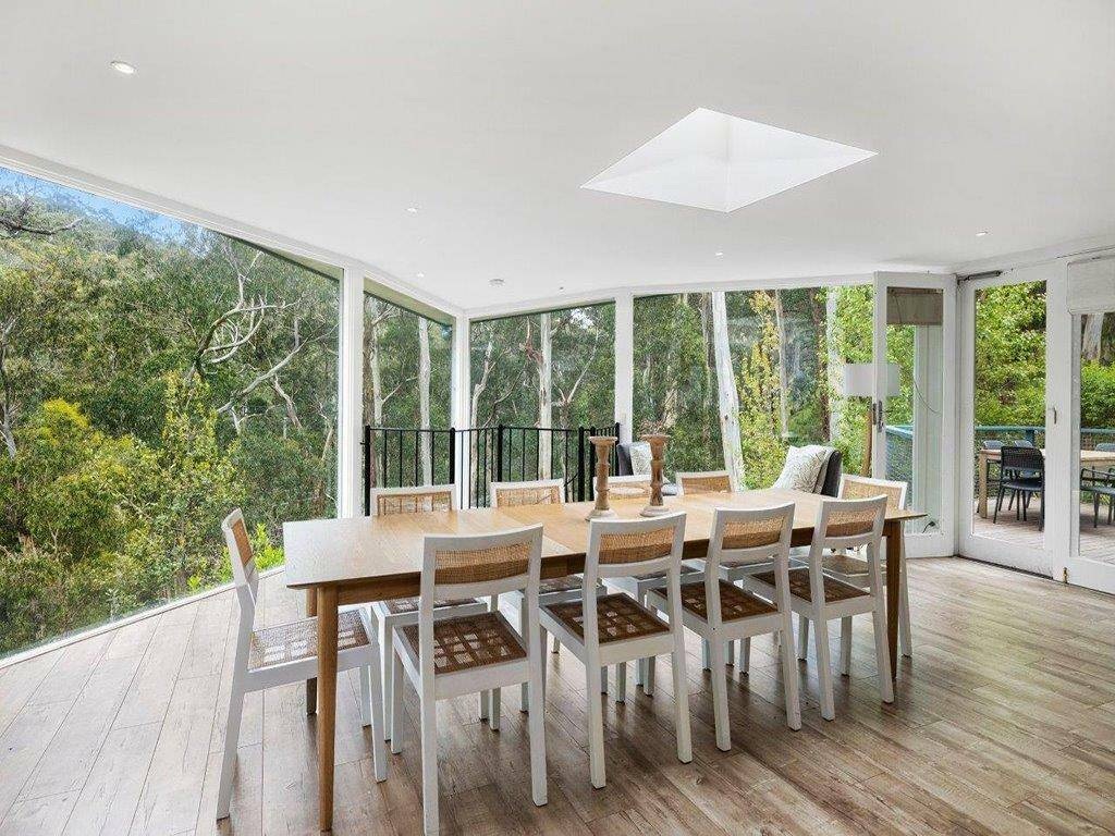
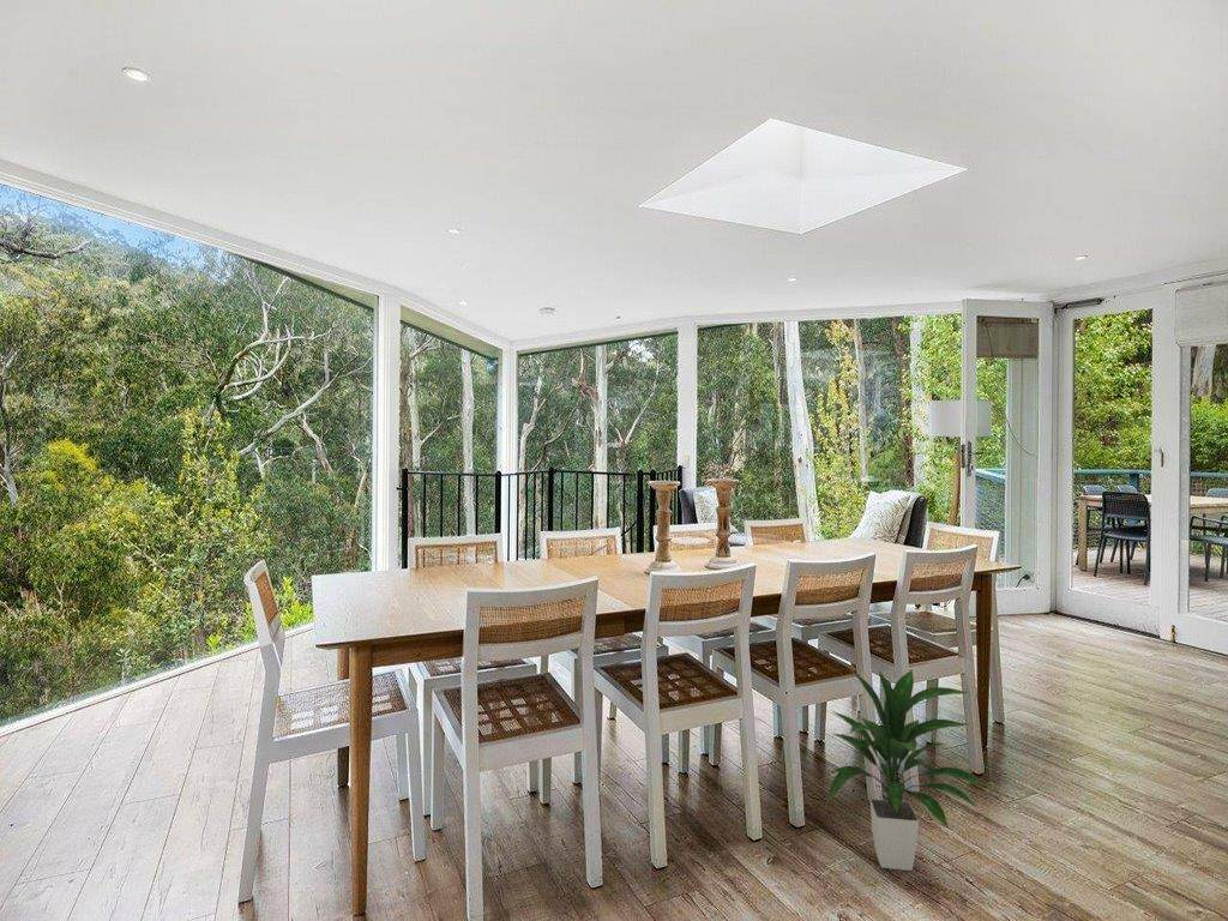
+ indoor plant (896, 762)
